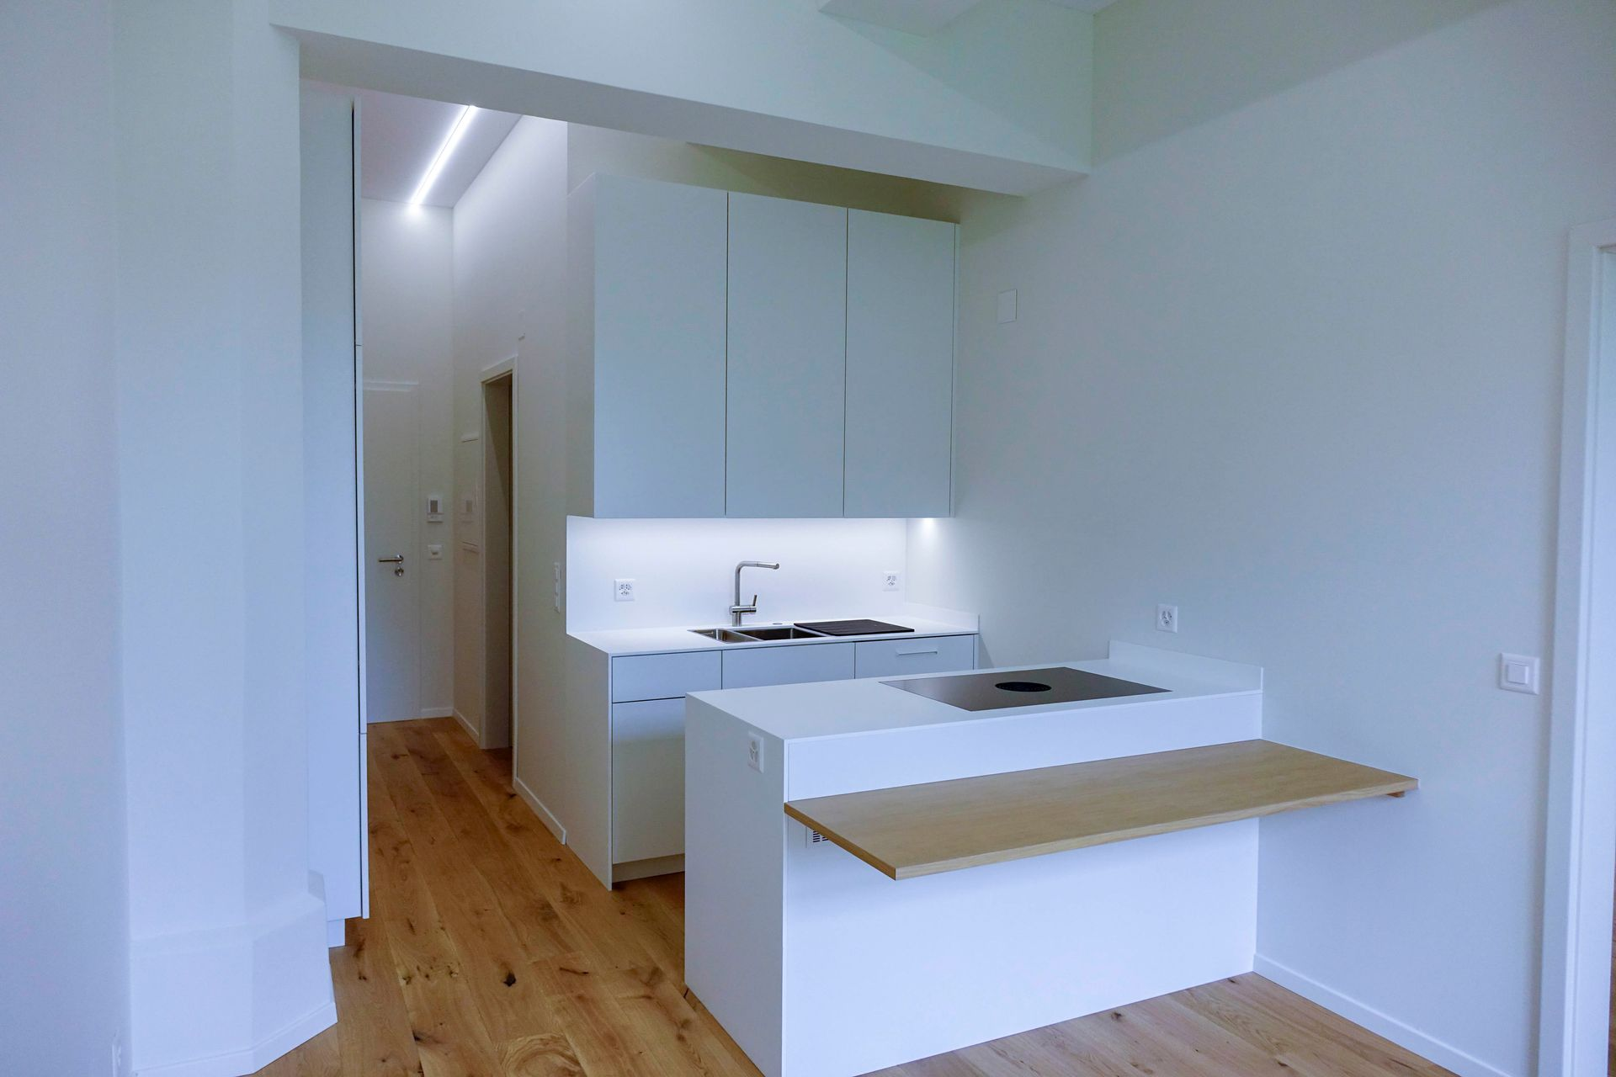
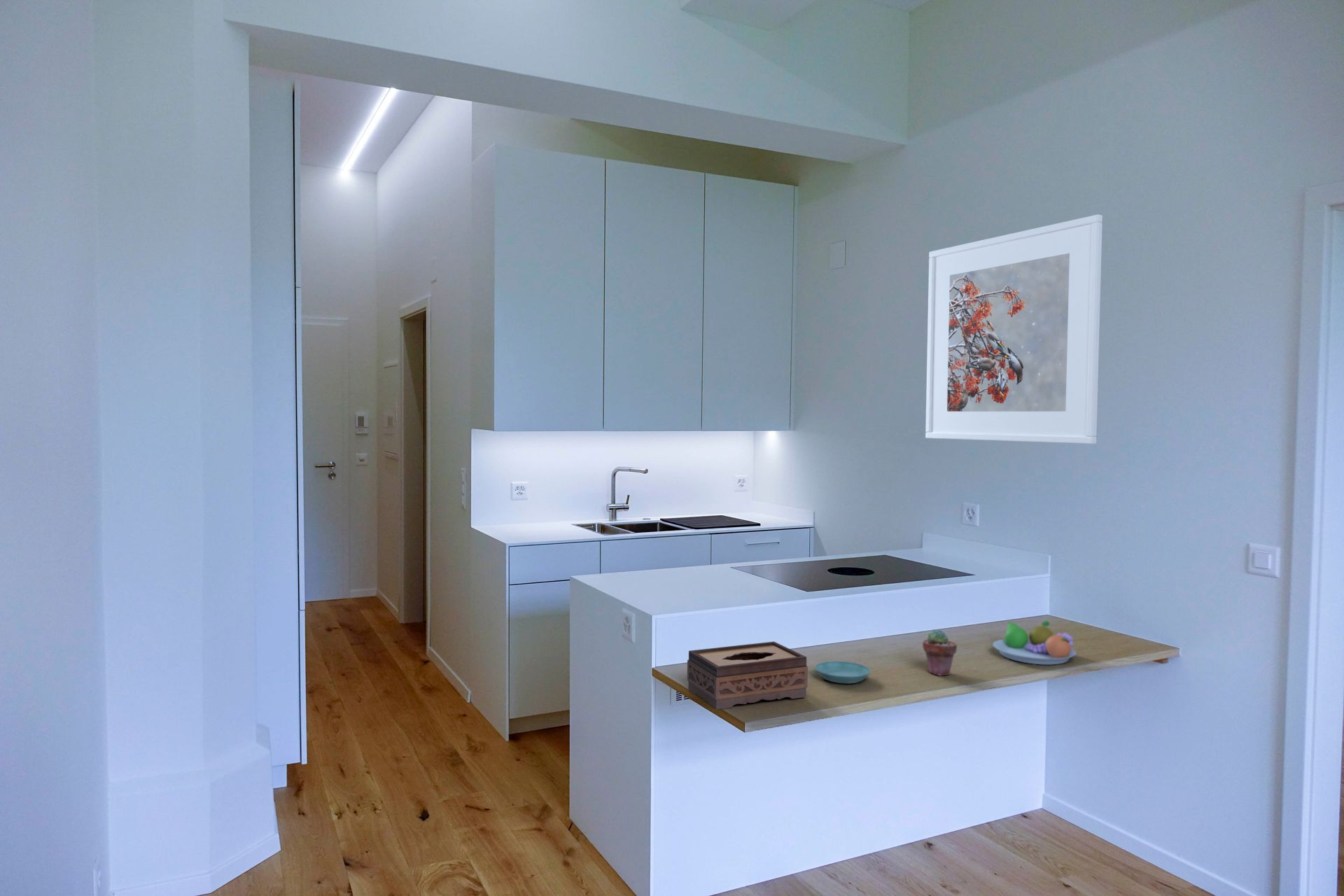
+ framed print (1004, 338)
+ saucer (842, 673)
+ fruit bowl (1033, 640)
+ potted succulent (939, 651)
+ tissue box (746, 673)
